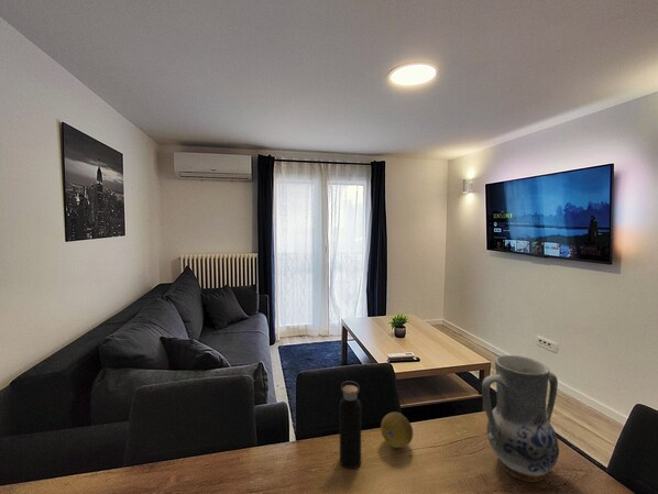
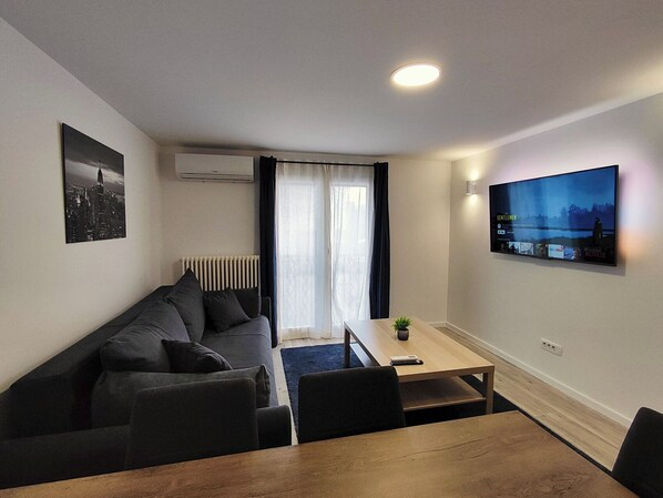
- vase (520, 416)
- fruit (396, 429)
- water bottle (350, 420)
